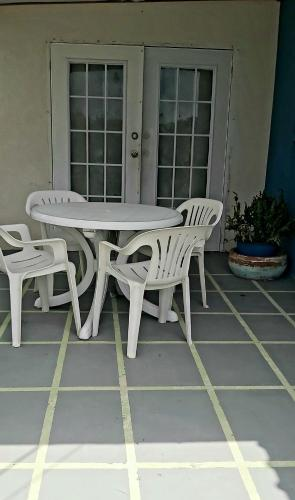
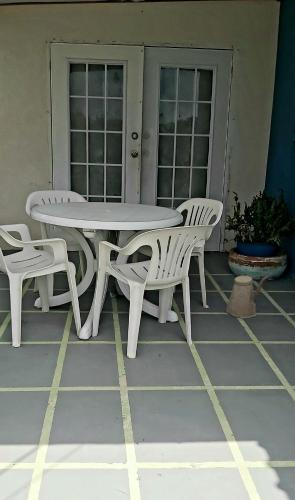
+ watering can (247, 292)
